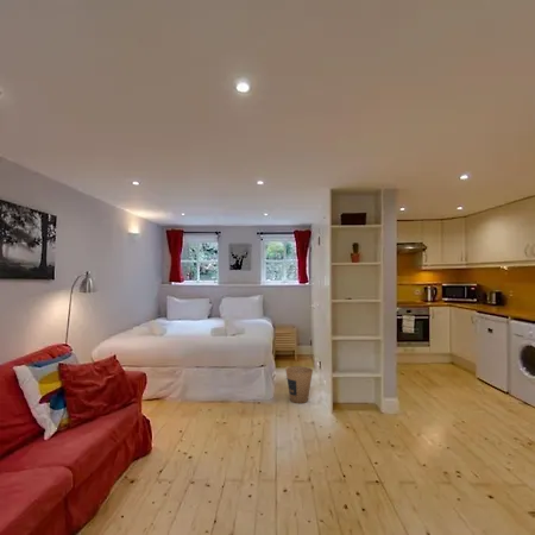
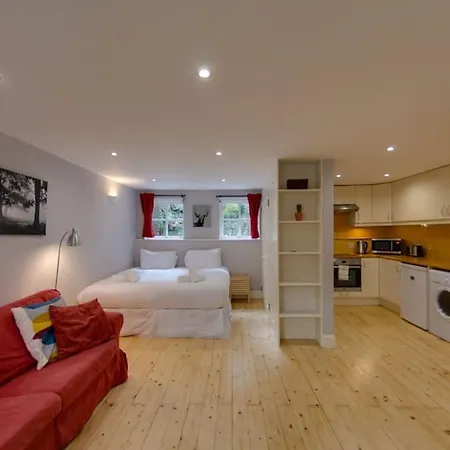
- trash can (298, 384)
